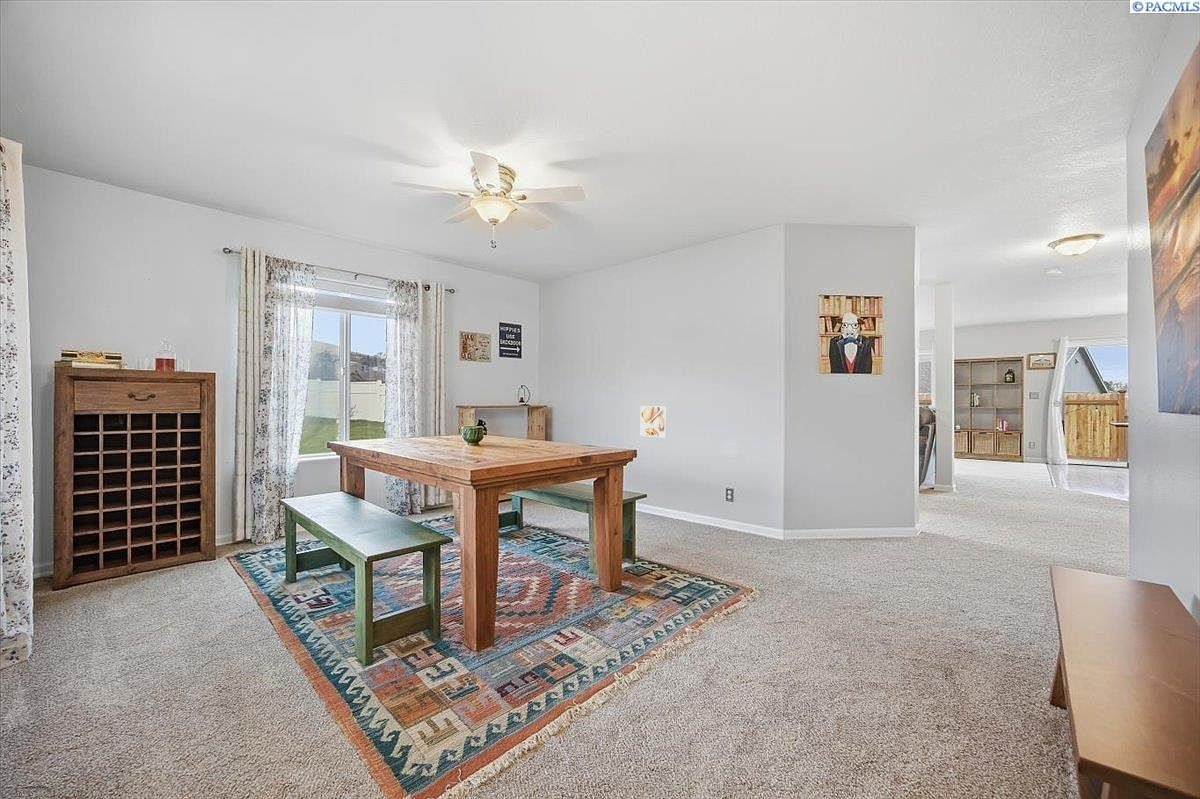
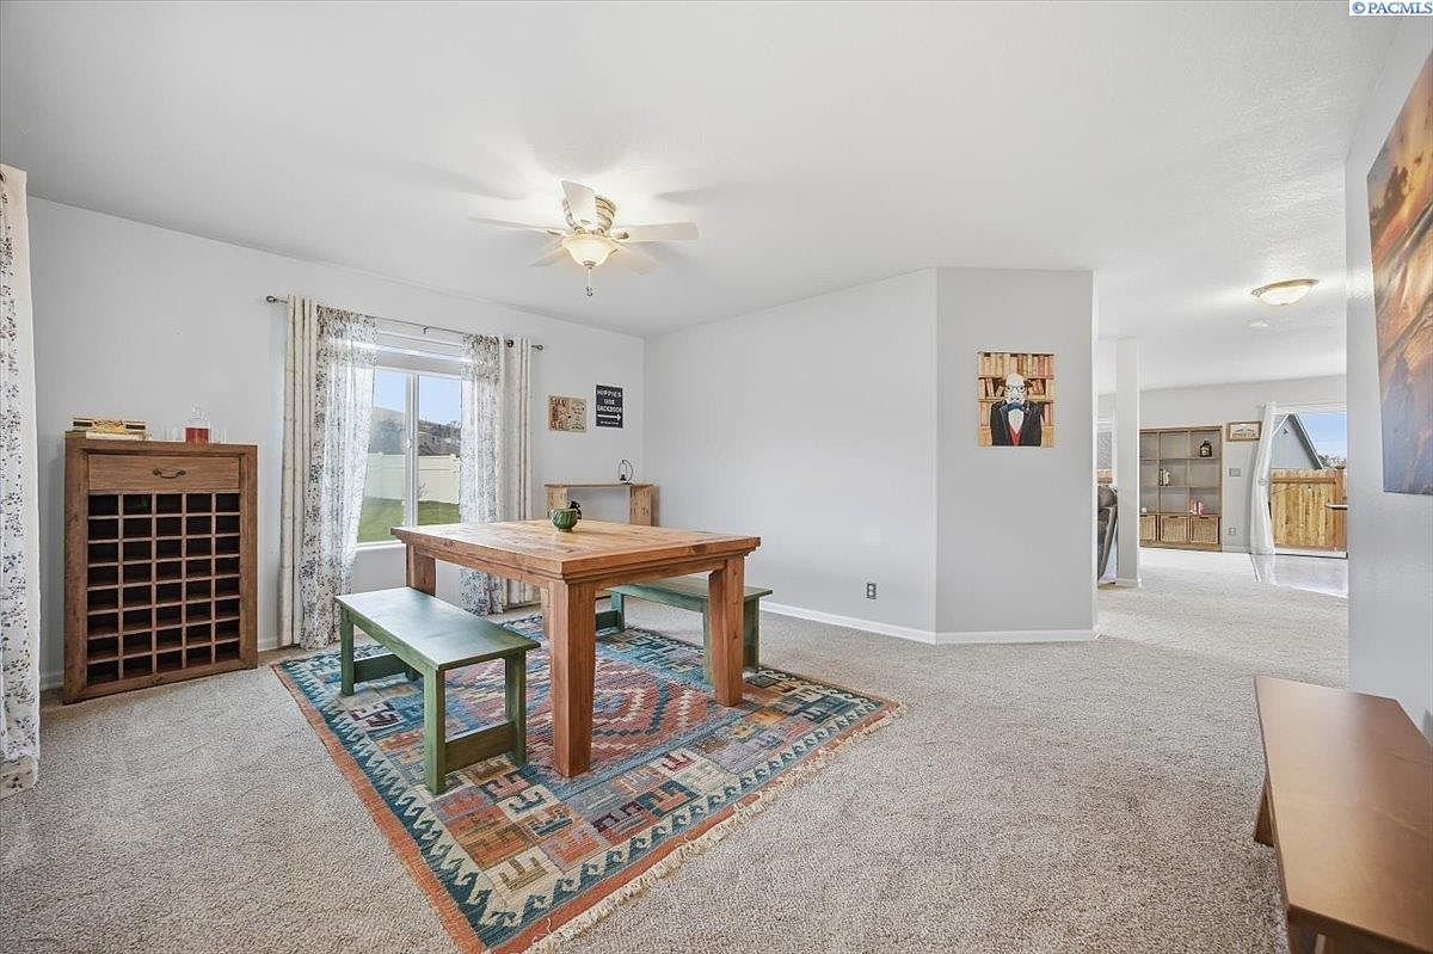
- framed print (653, 421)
